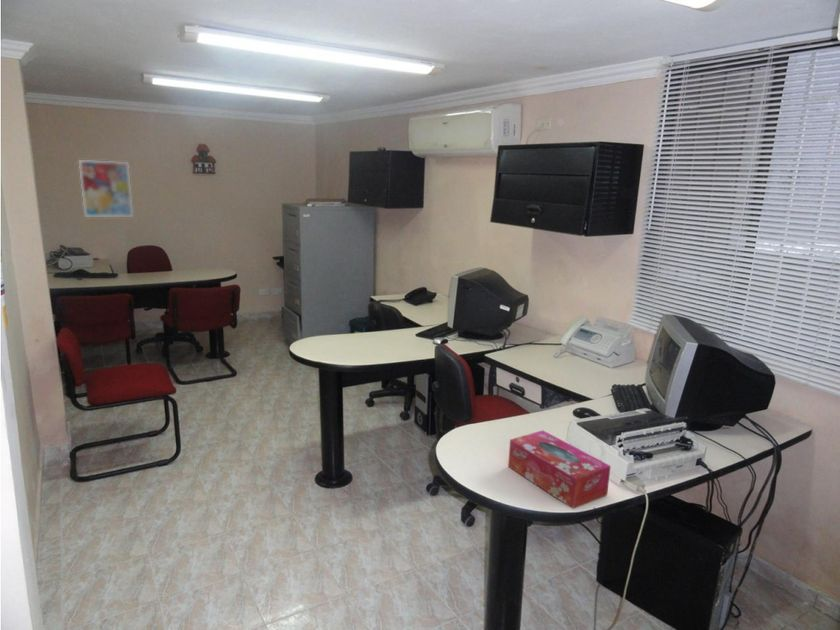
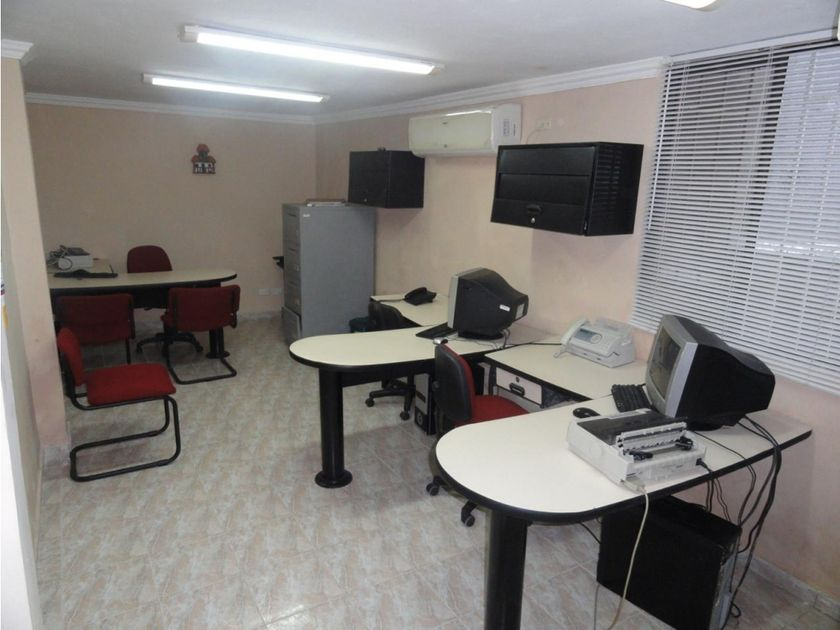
- tissue box (556, 466)
- wall art (106, 189)
